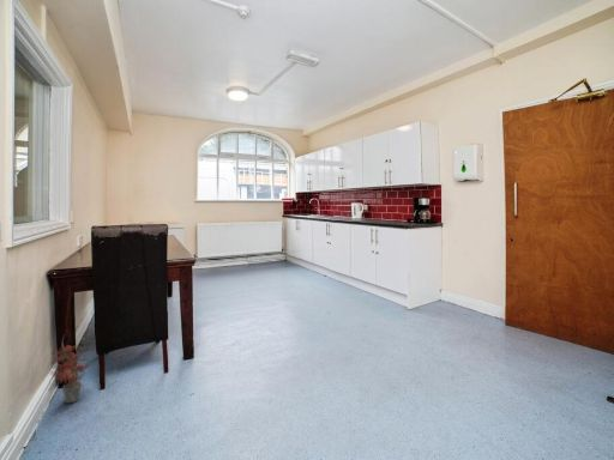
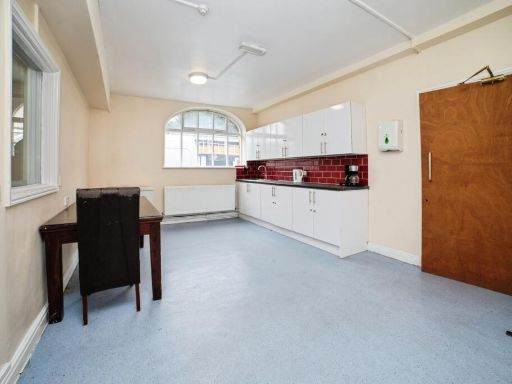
- potted plant (70, 367)
